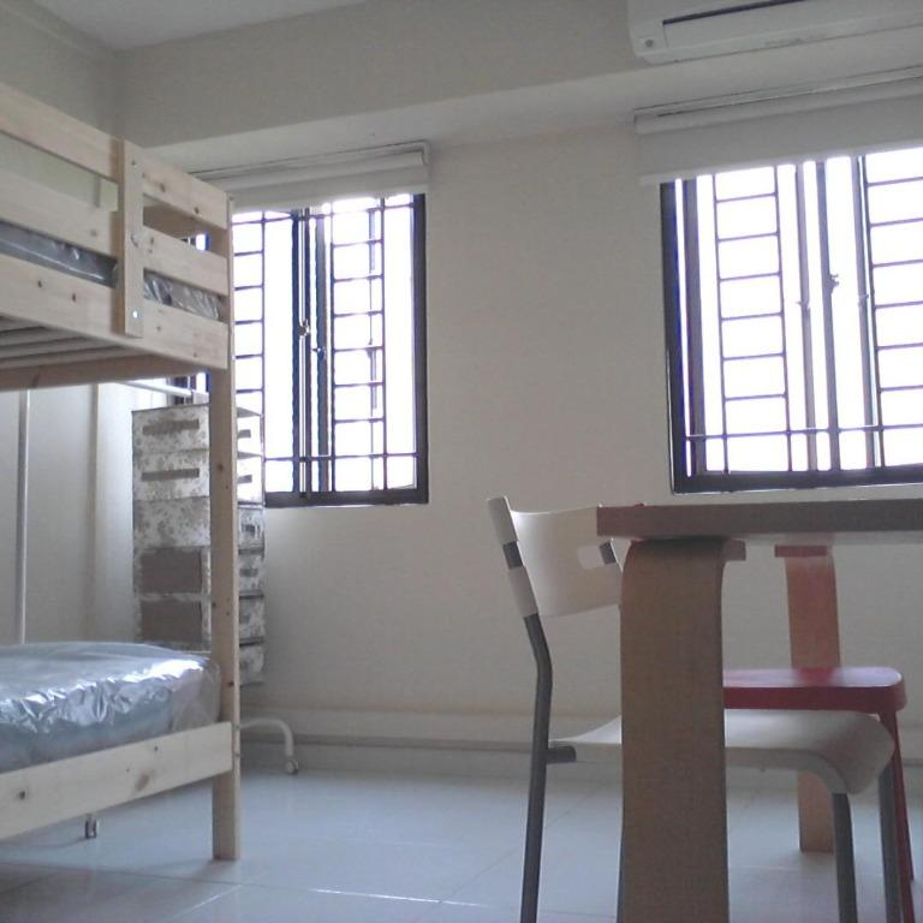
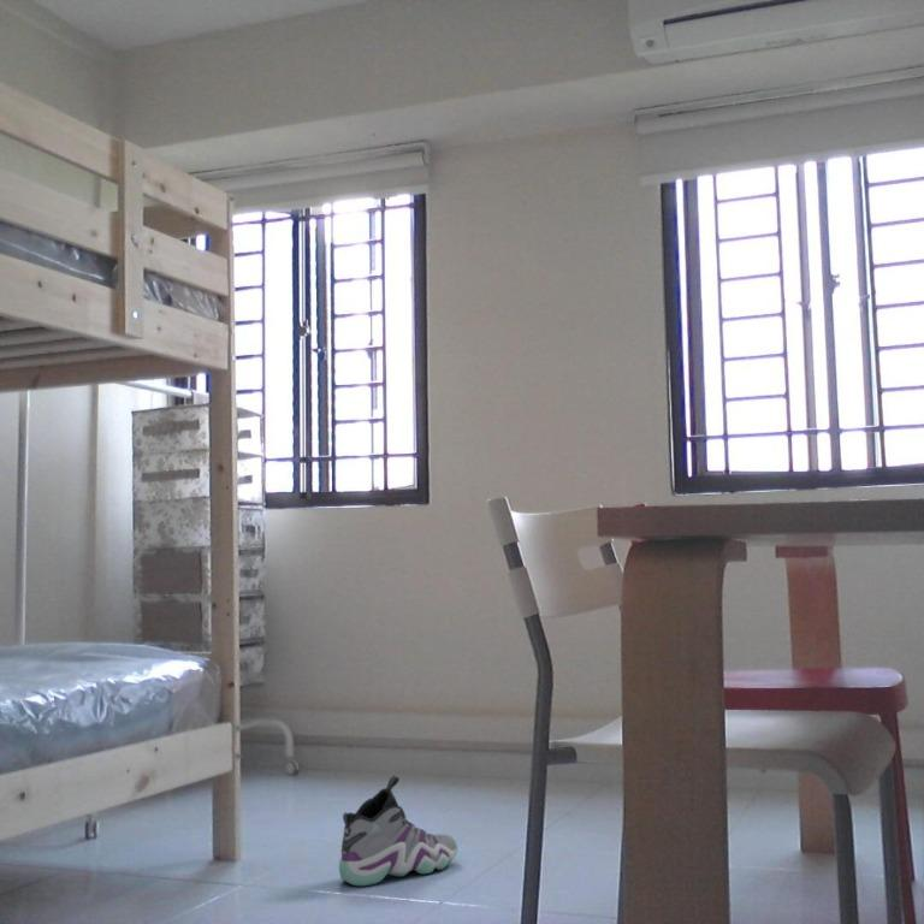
+ sneaker (401, 823)
